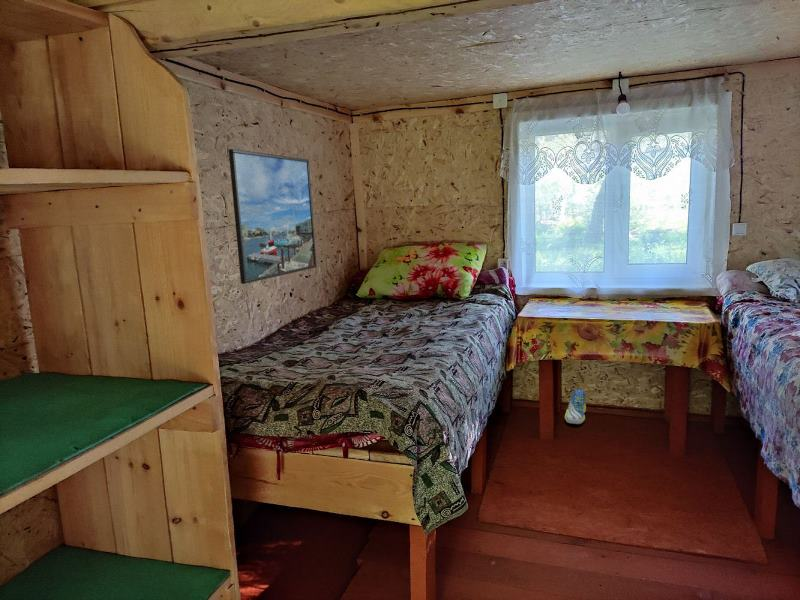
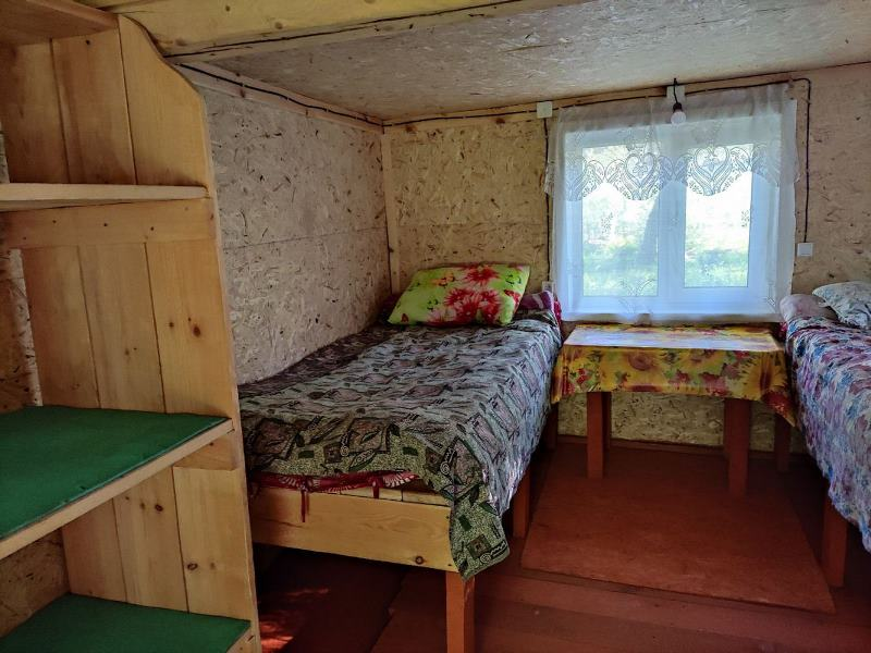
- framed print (278, 215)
- sneaker (575, 404)
